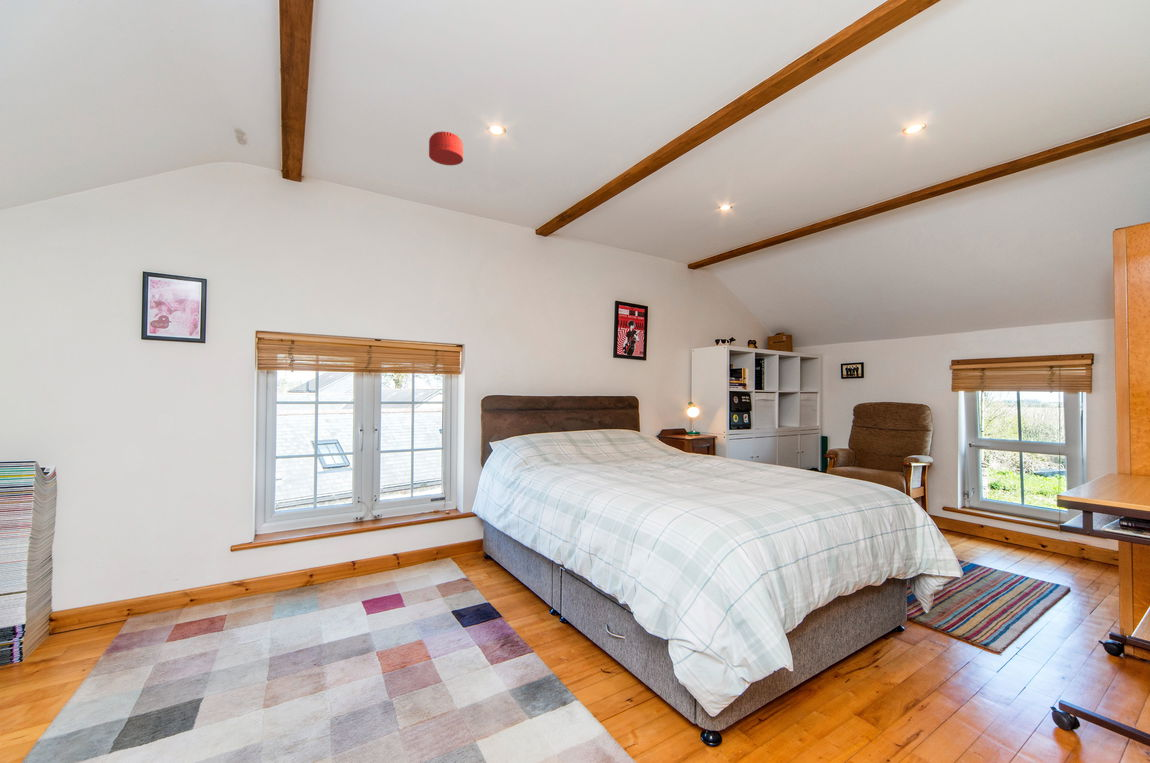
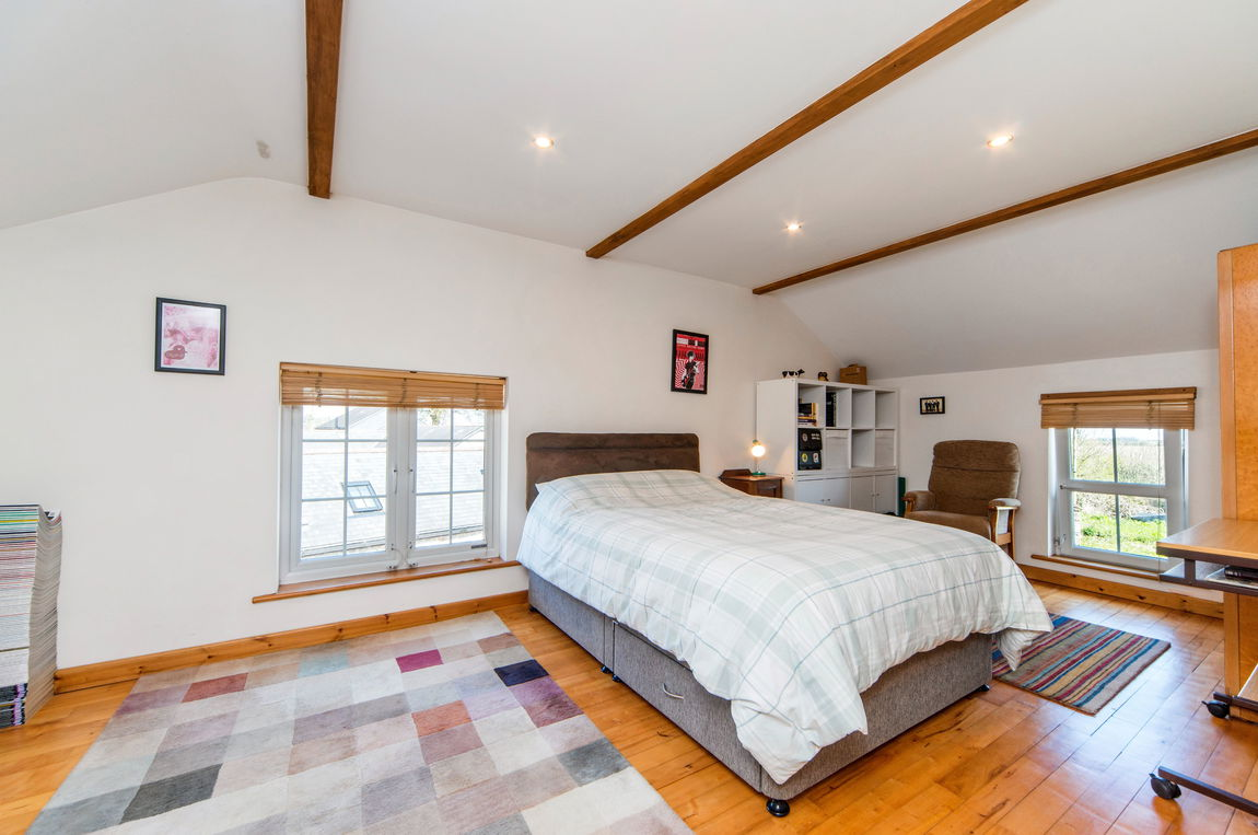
- smoke detector (446, 147)
